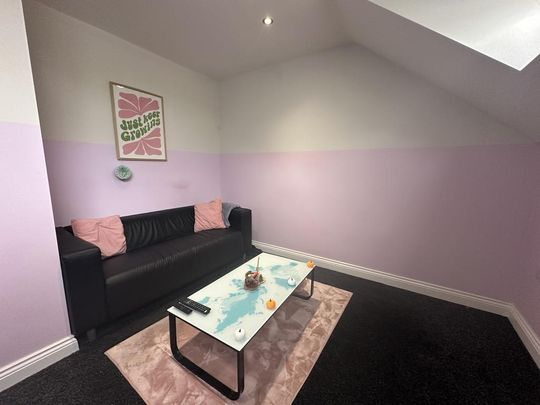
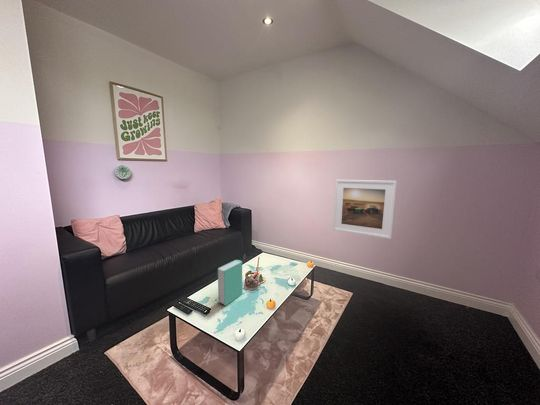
+ book (231, 281)
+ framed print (362, 207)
